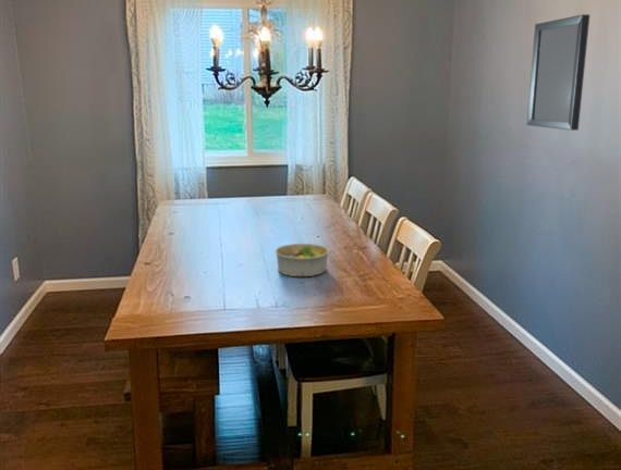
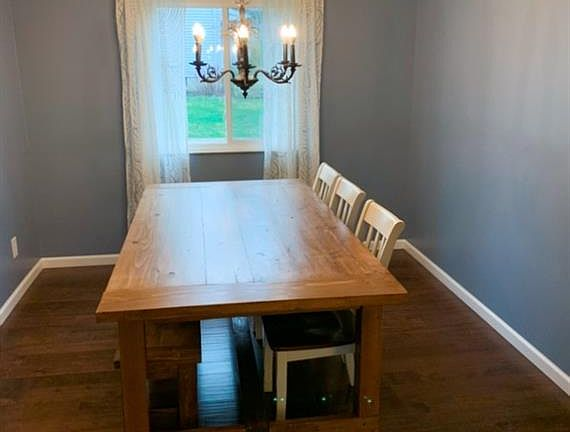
- home mirror (556, 74)
- bowl (302, 259)
